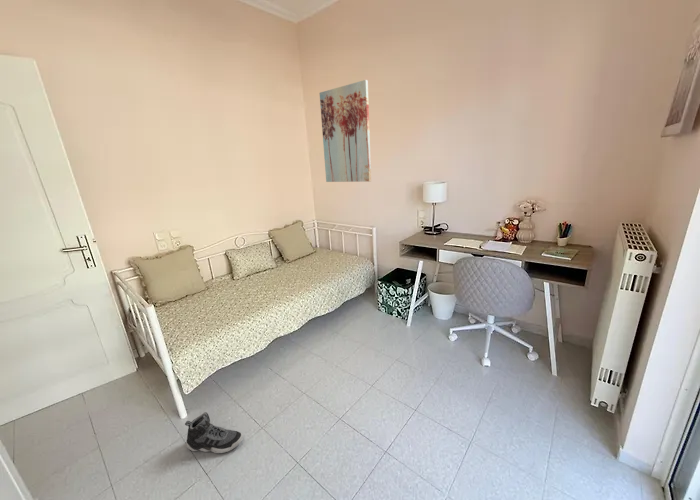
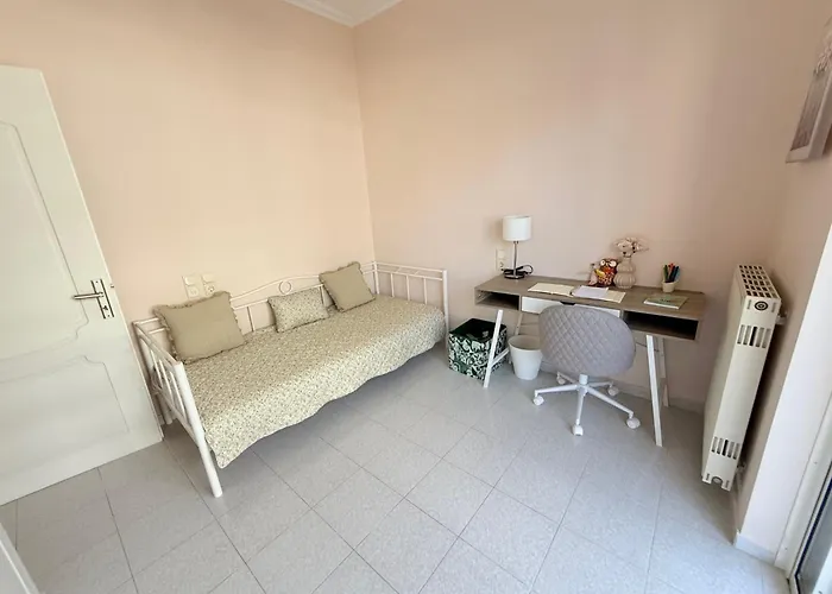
- wall art (344, 136)
- sneaker (212, 432)
